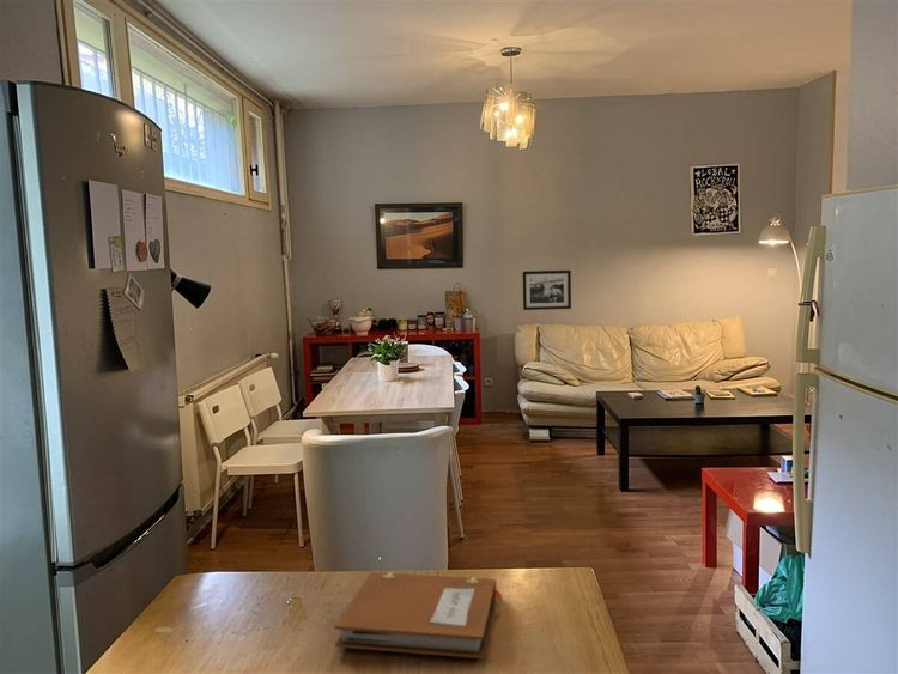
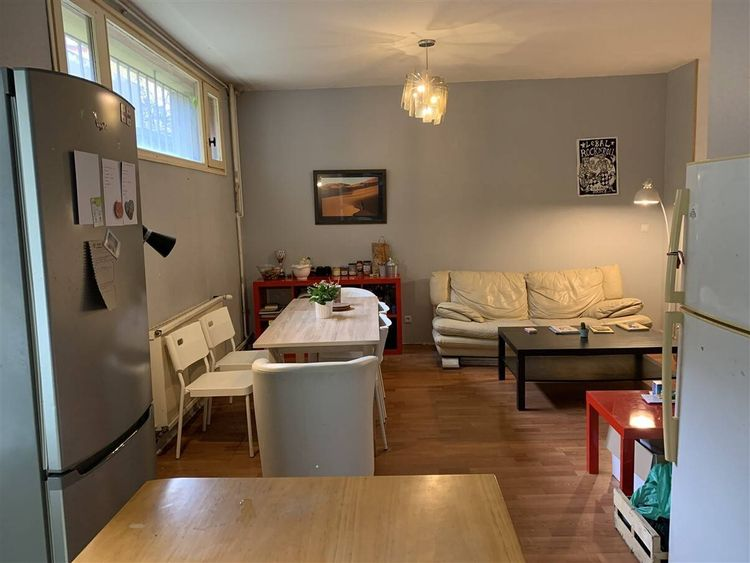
- notebook (425, 609)
- picture frame (546, 290)
